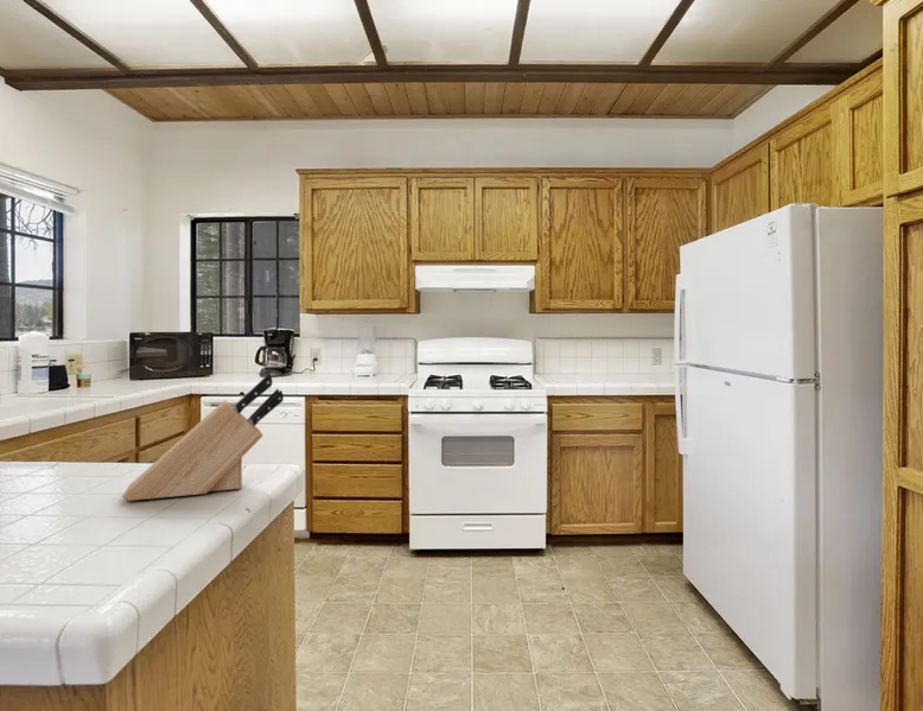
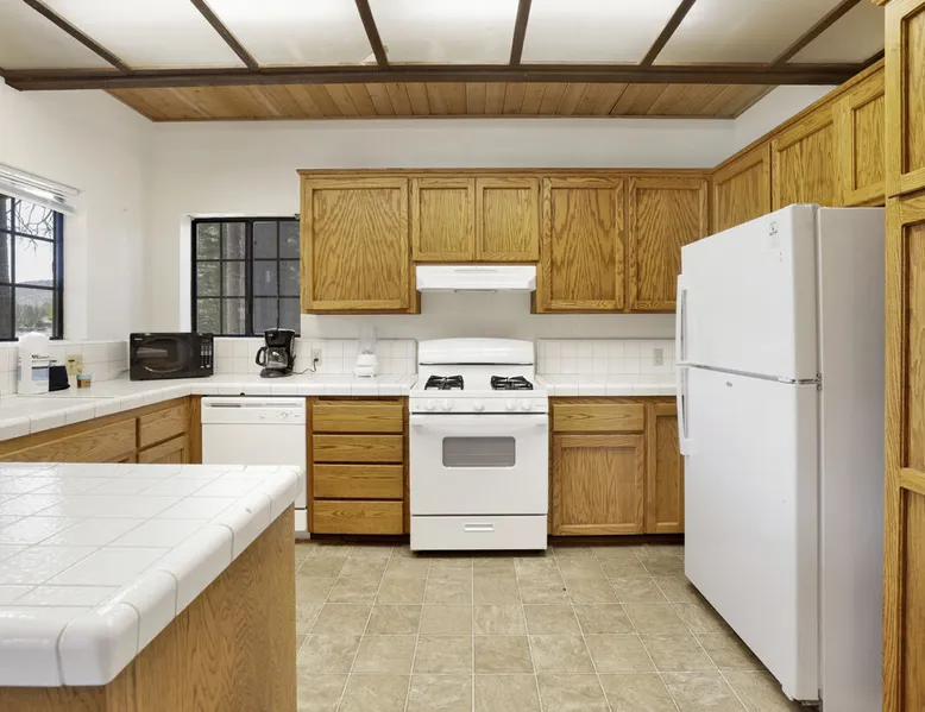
- knife block (208, 431)
